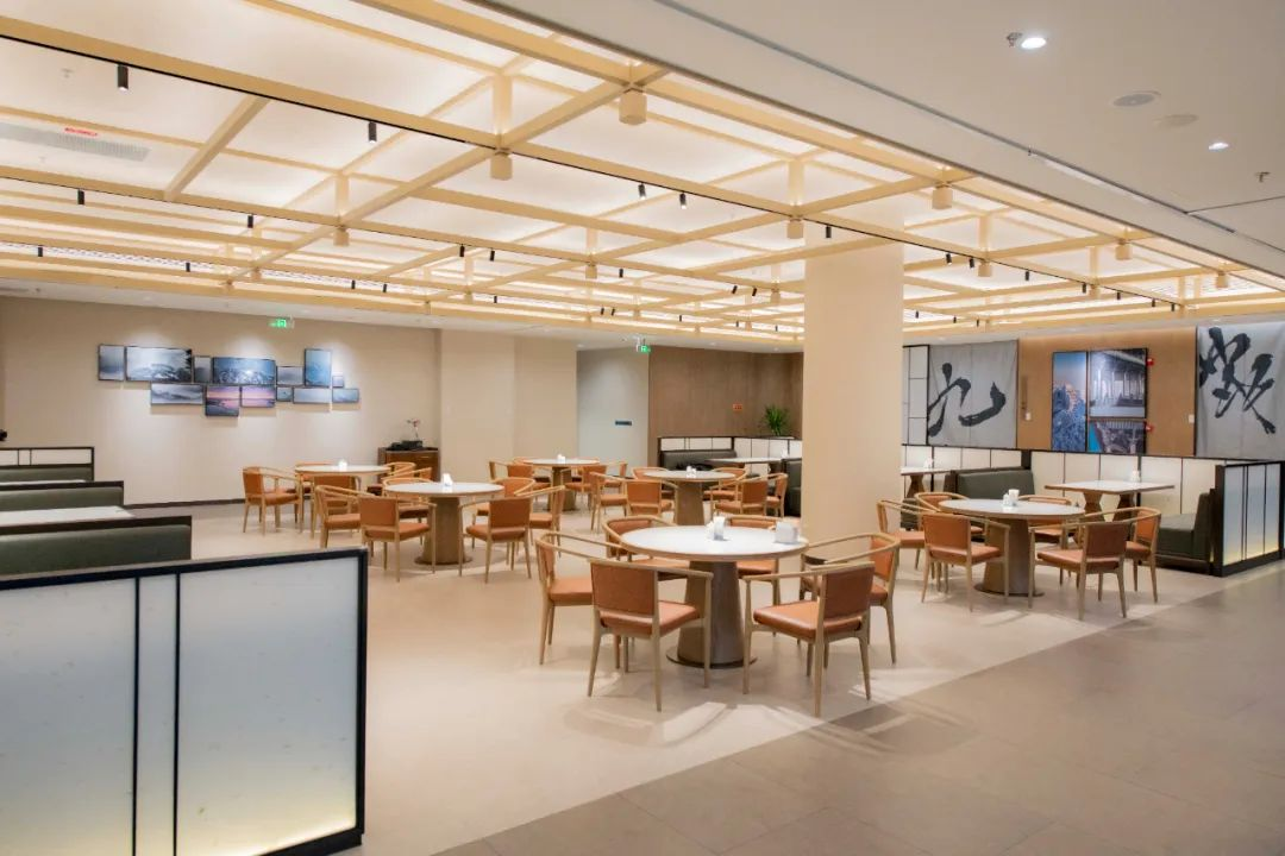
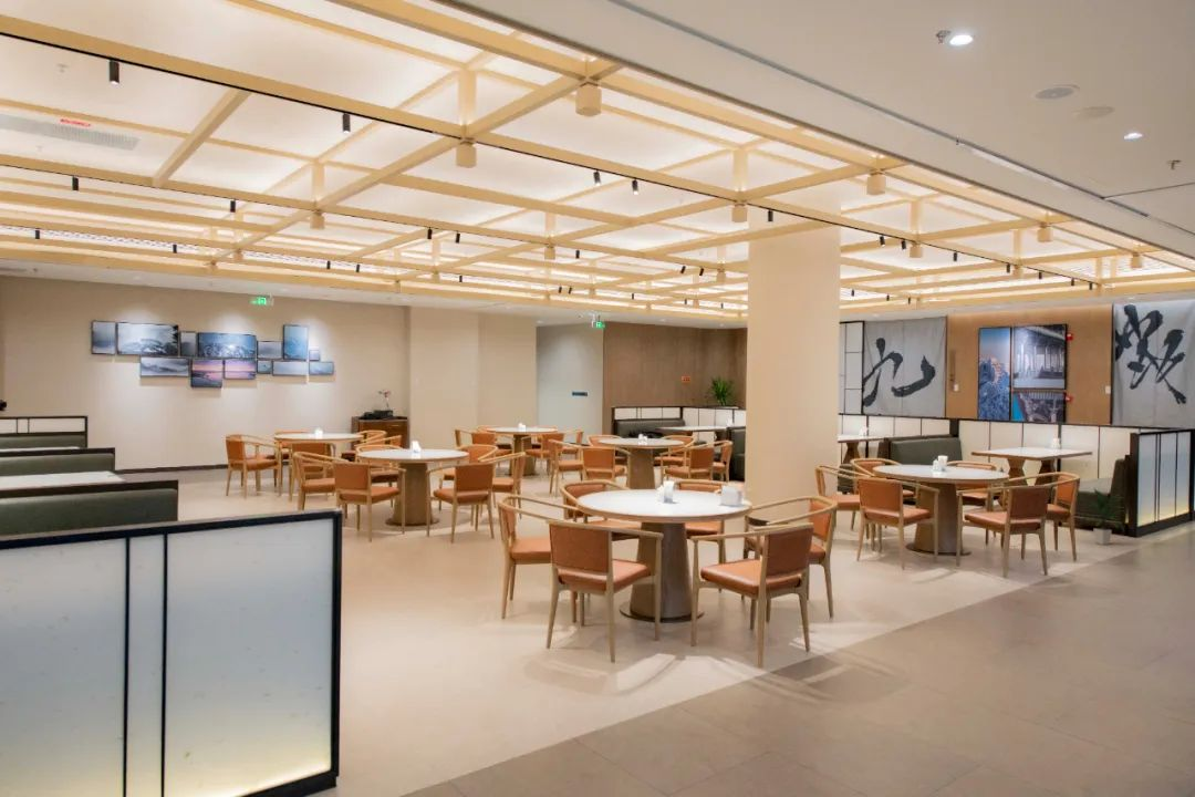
+ indoor plant (1104, 516)
